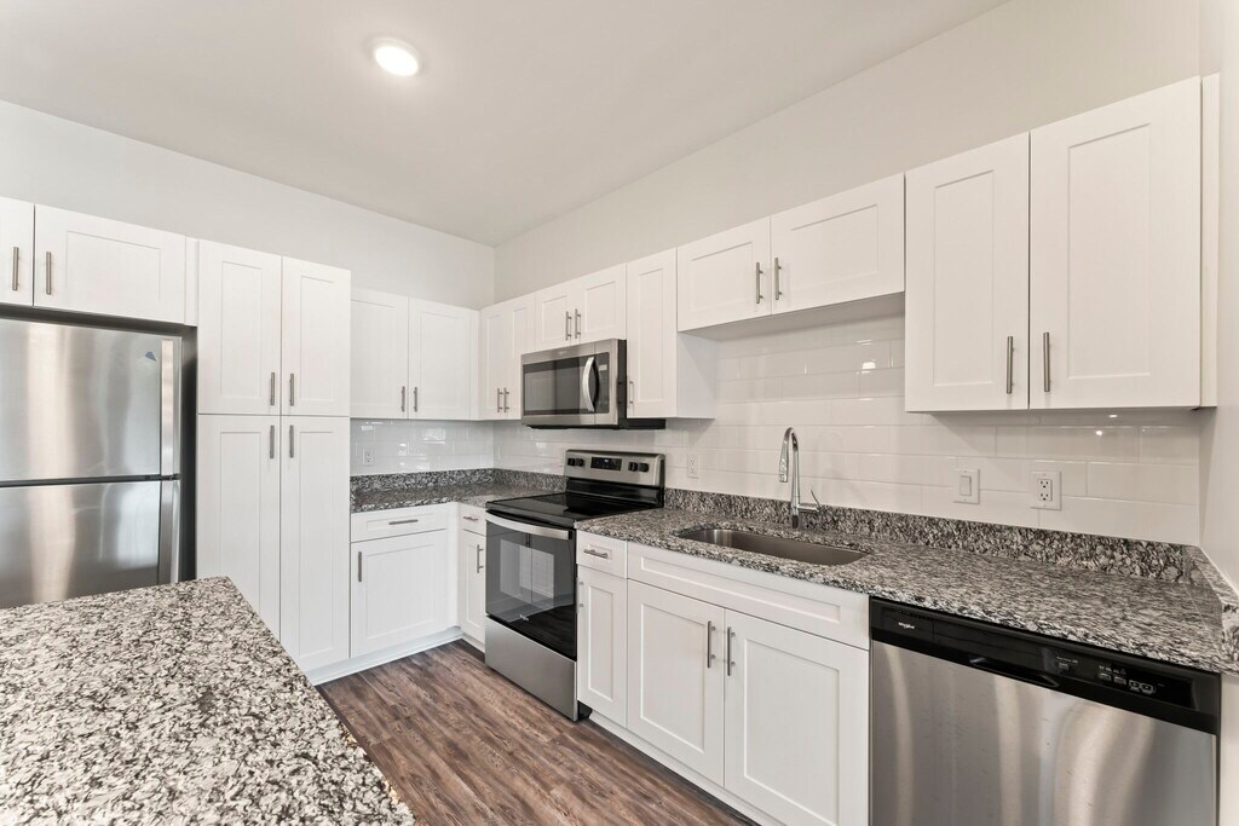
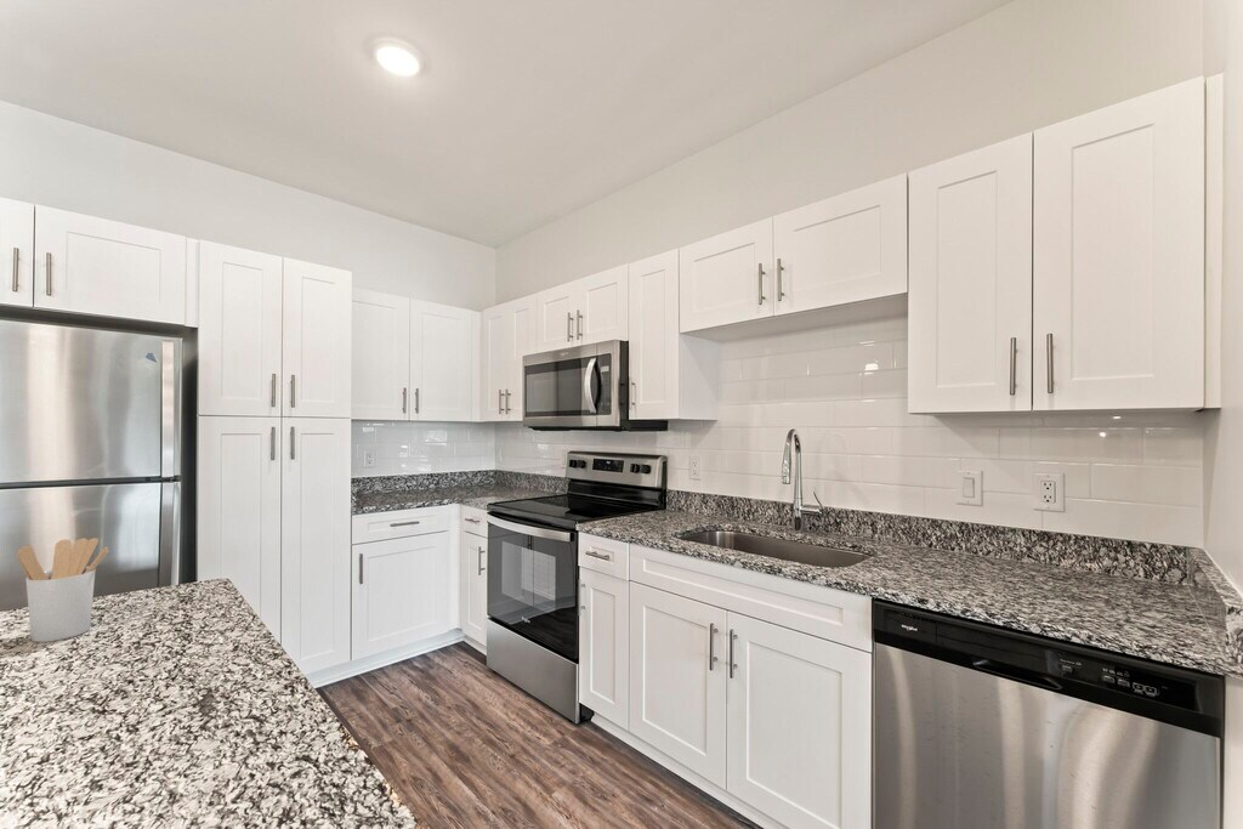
+ utensil holder (66, 585)
